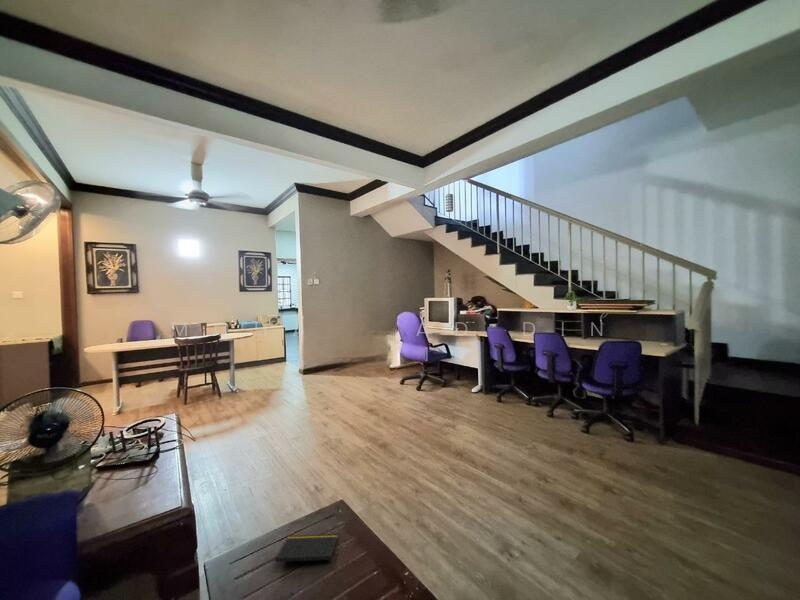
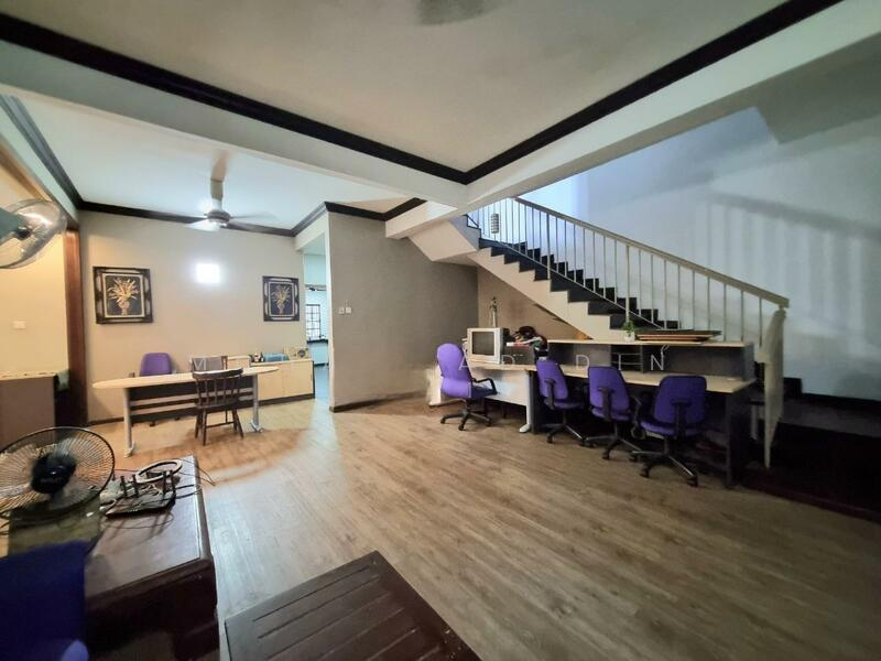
- notepad (308, 547)
